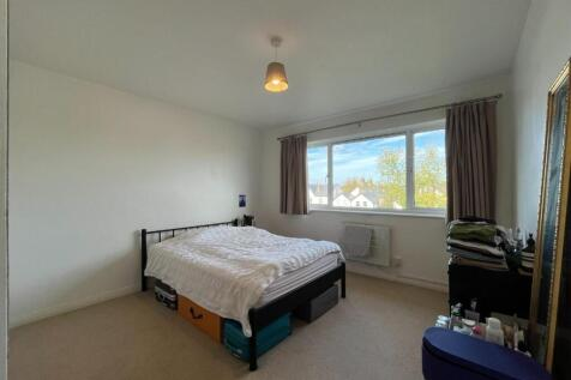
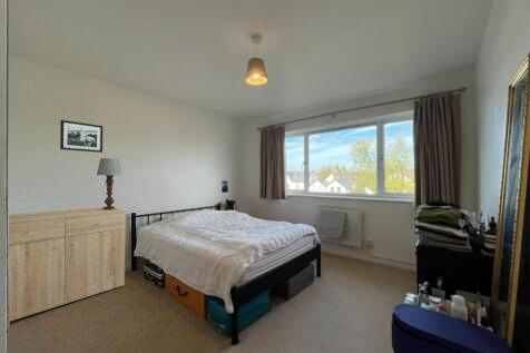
+ table lamp (109, 184)
+ dresser (59, 256)
+ picture frame (82, 137)
